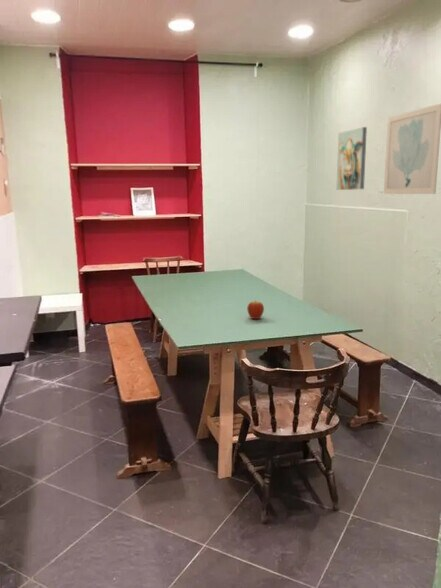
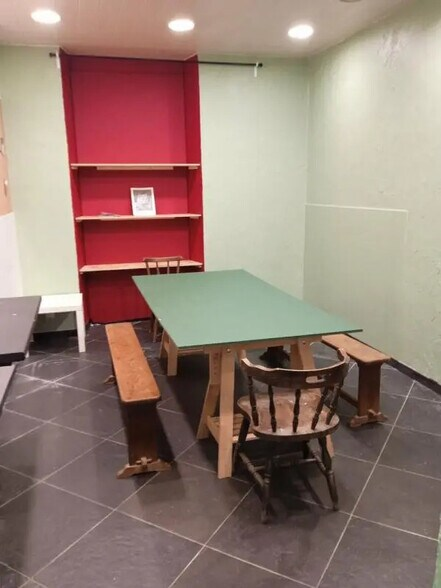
- wall art (410, 153)
- wall art (350, 160)
- fruit (255, 309)
